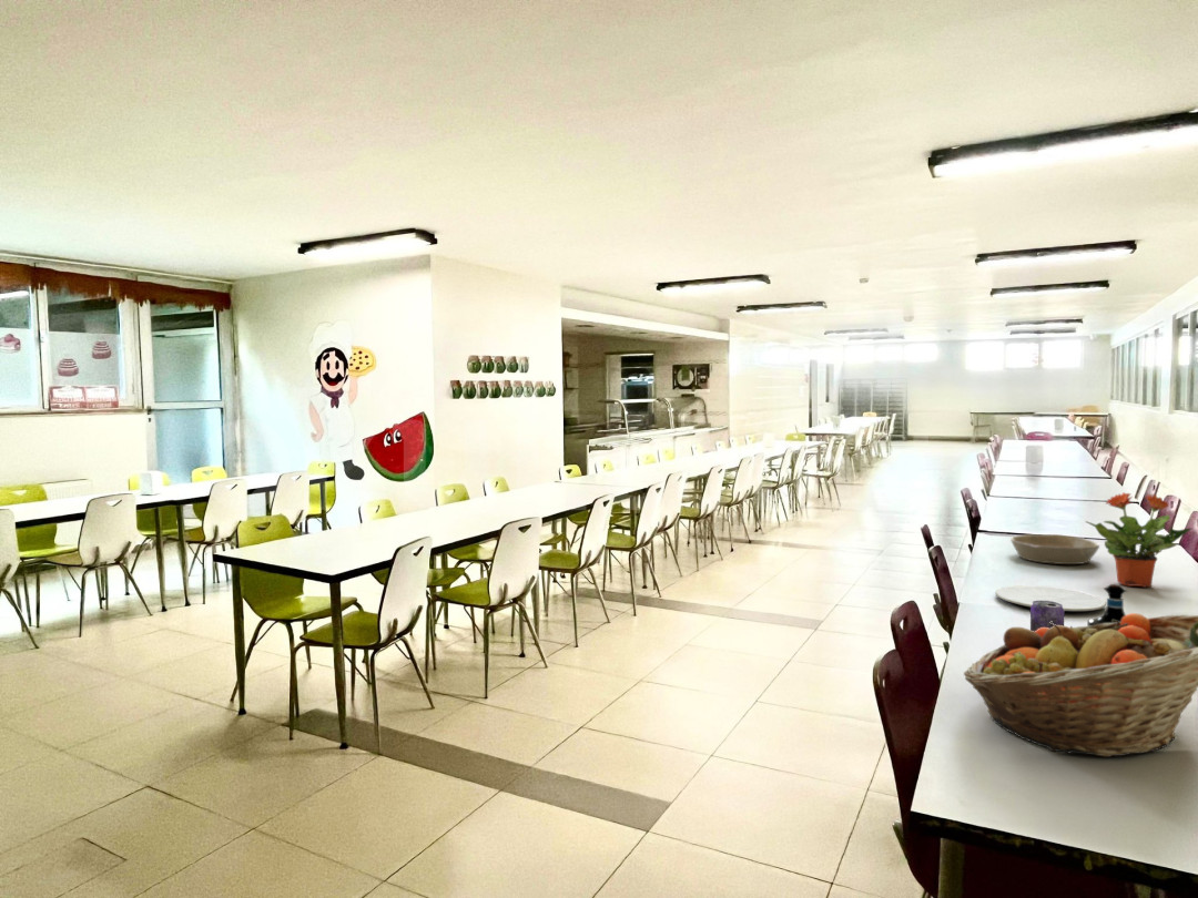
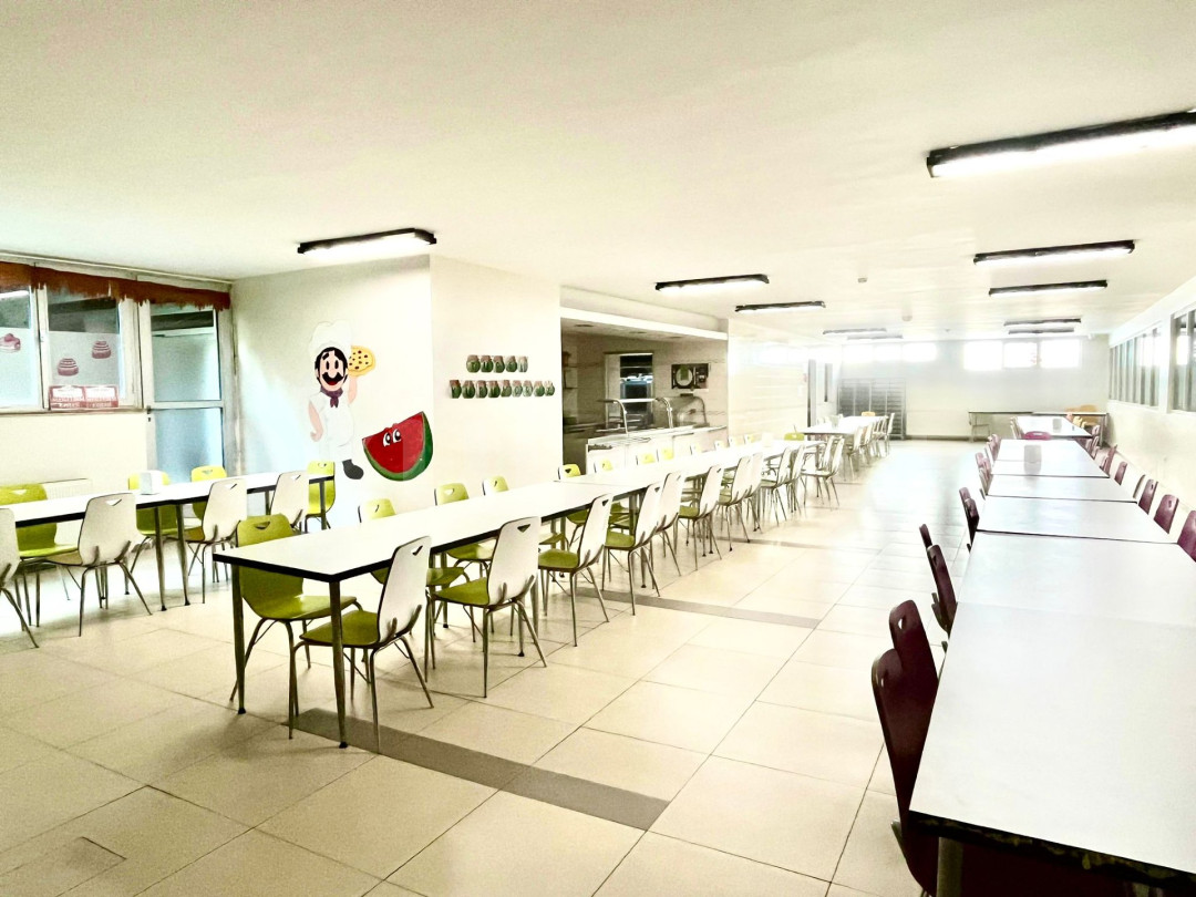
- potted plant (1137, 539)
- tequila bottle (1115, 613)
- bowl (1053, 549)
- beverage can (1046, 626)
- plate (1048, 599)
- fruit basket (1092, 669)
